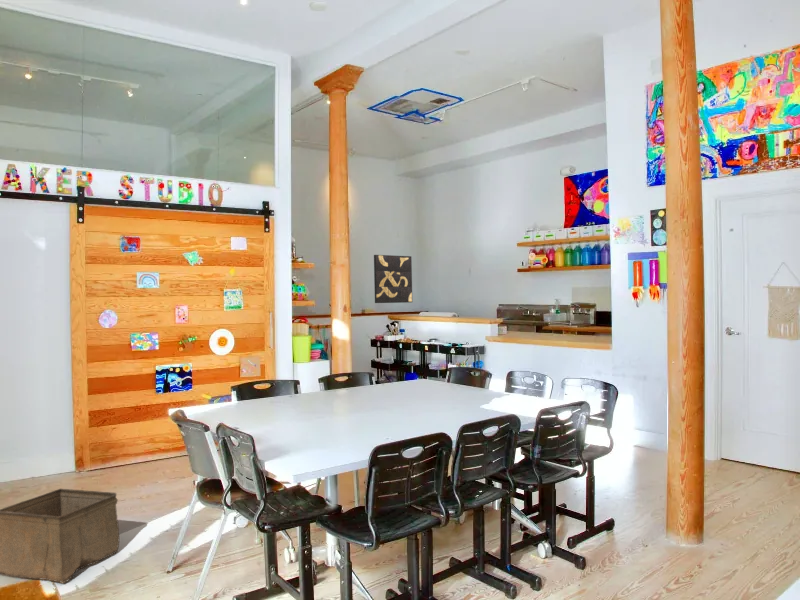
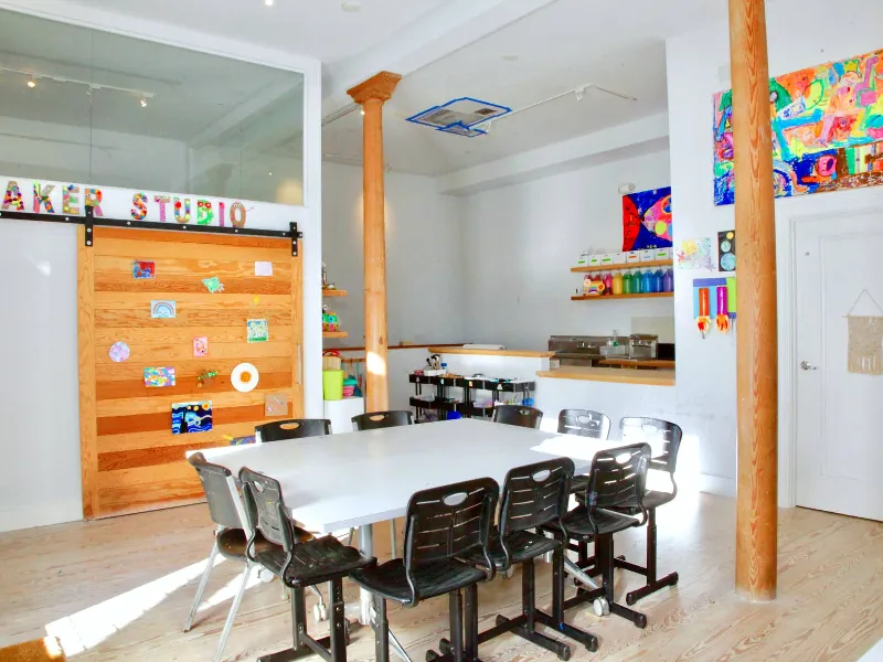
- storage bin (60, 532)
- wall art (393, 279)
